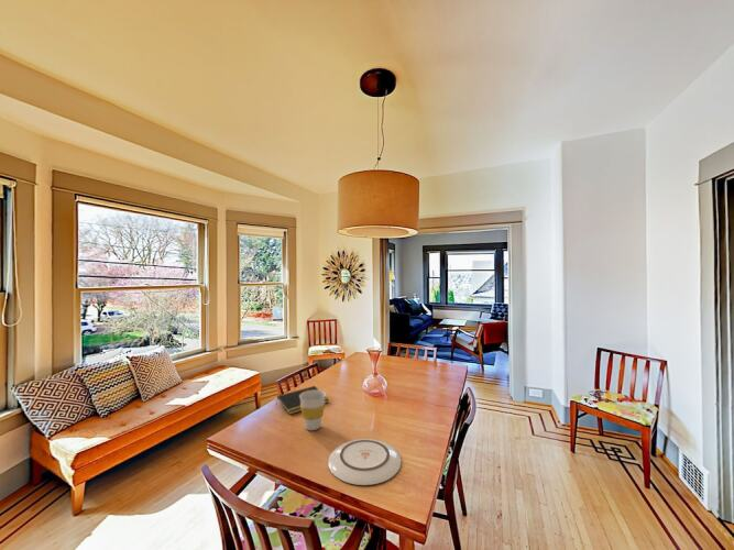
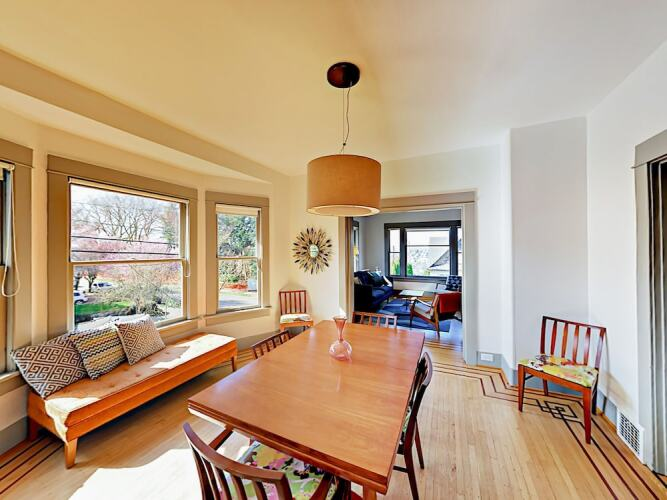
- plate (364, 457)
- notepad (299, 398)
- cup (313, 410)
